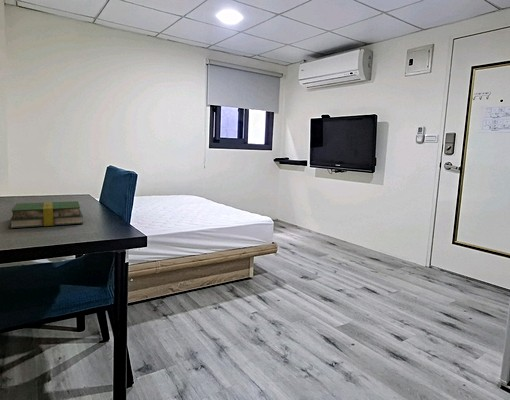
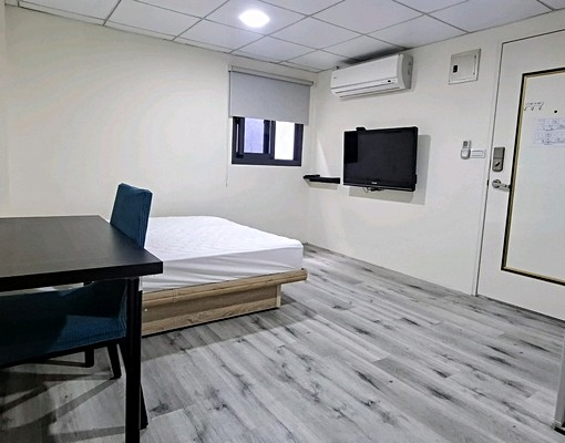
- book (48, 213)
